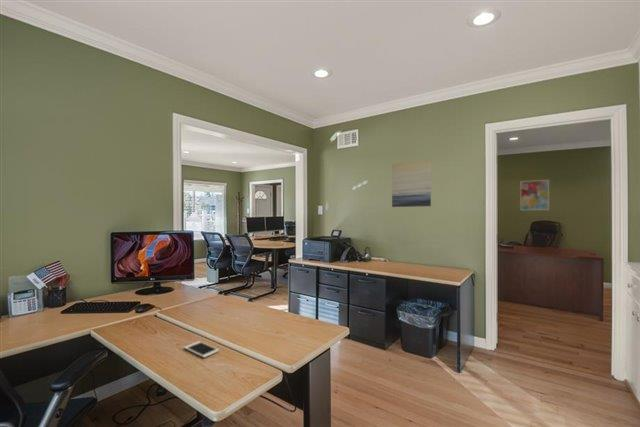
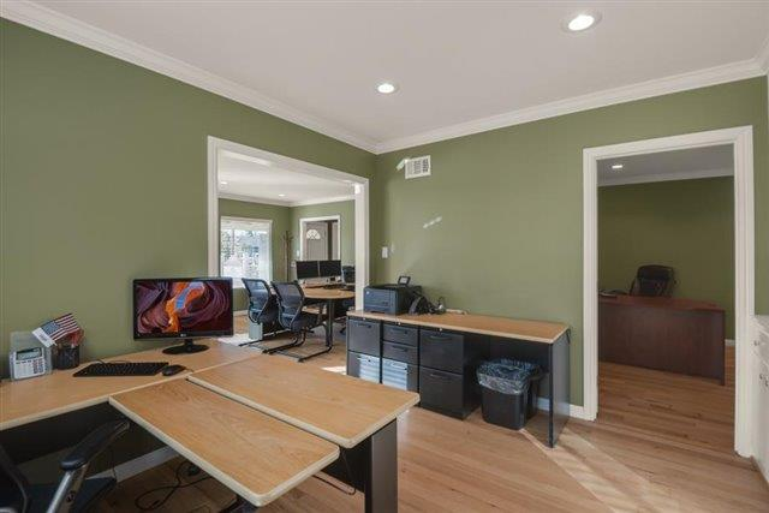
- wall art (410, 184)
- cell phone (201, 348)
- wall art (534, 195)
